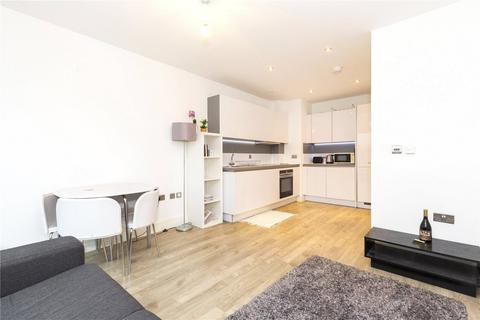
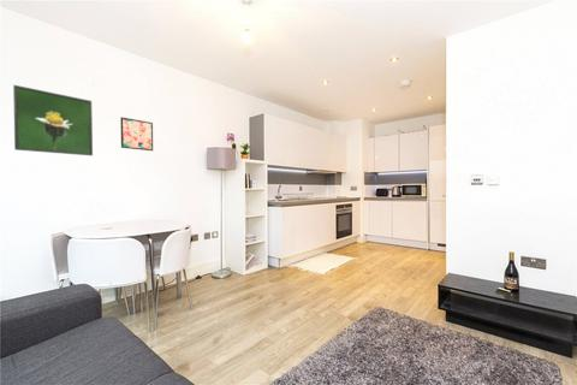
+ wall art (137, 135)
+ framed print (55, 123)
